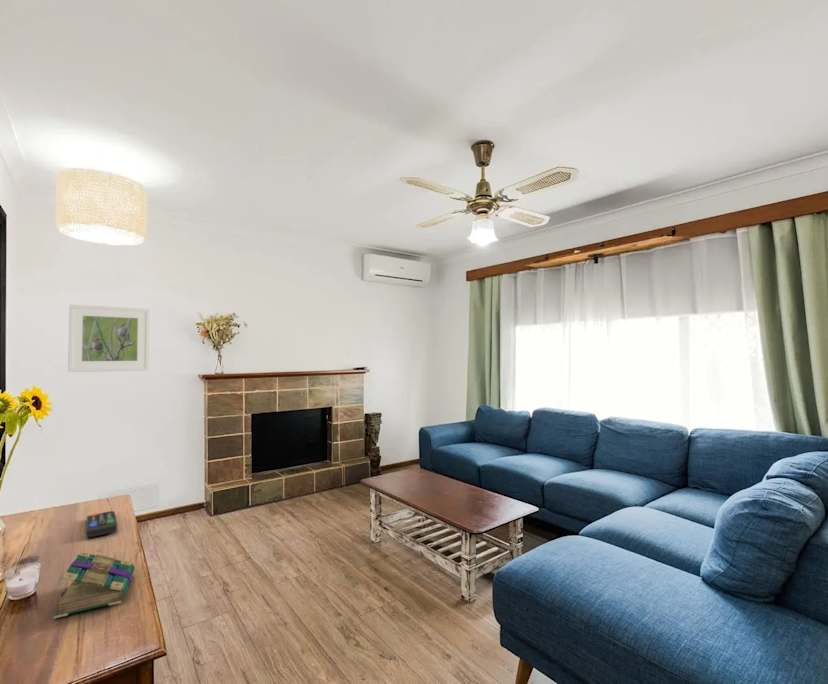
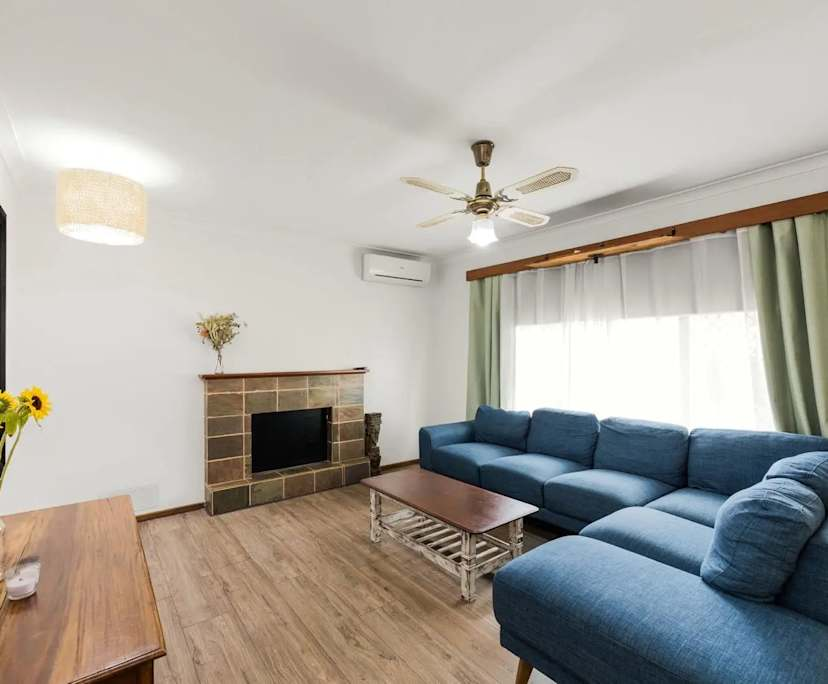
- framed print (110, 338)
- book (98, 573)
- remote control (101, 522)
